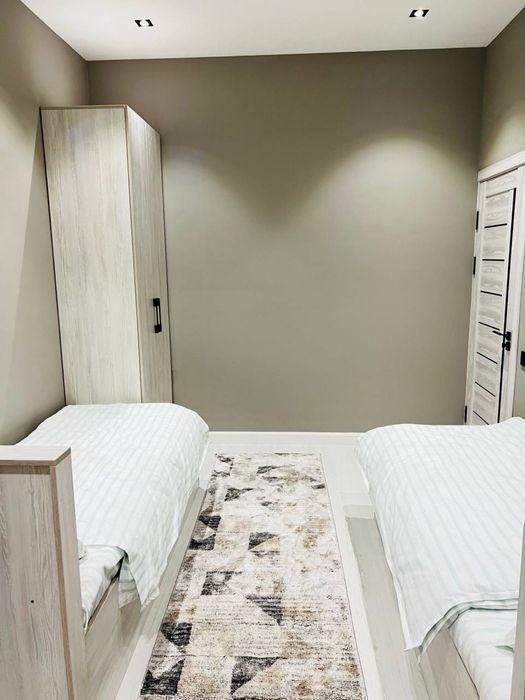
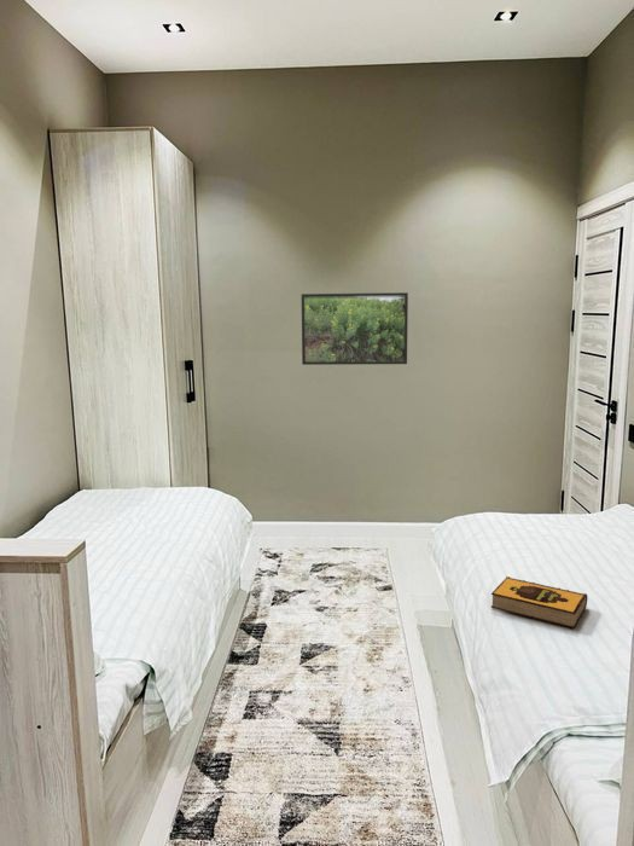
+ hardback book (539, 599)
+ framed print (354, 329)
